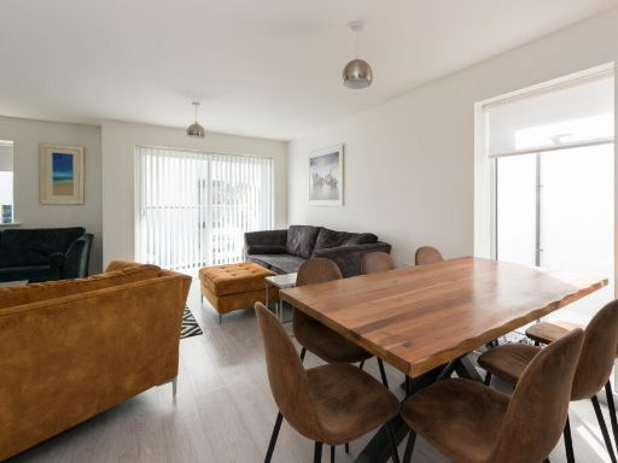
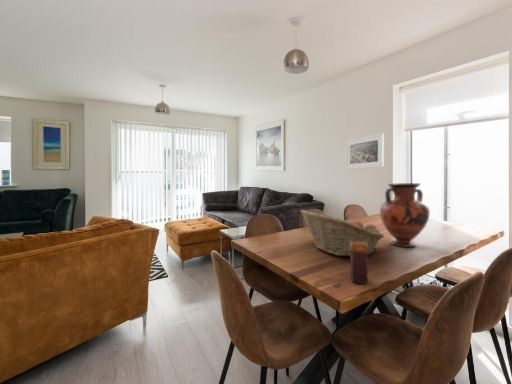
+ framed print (363, 152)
+ fruit basket (338, 229)
+ vase (403, 214)
+ candle (358, 261)
